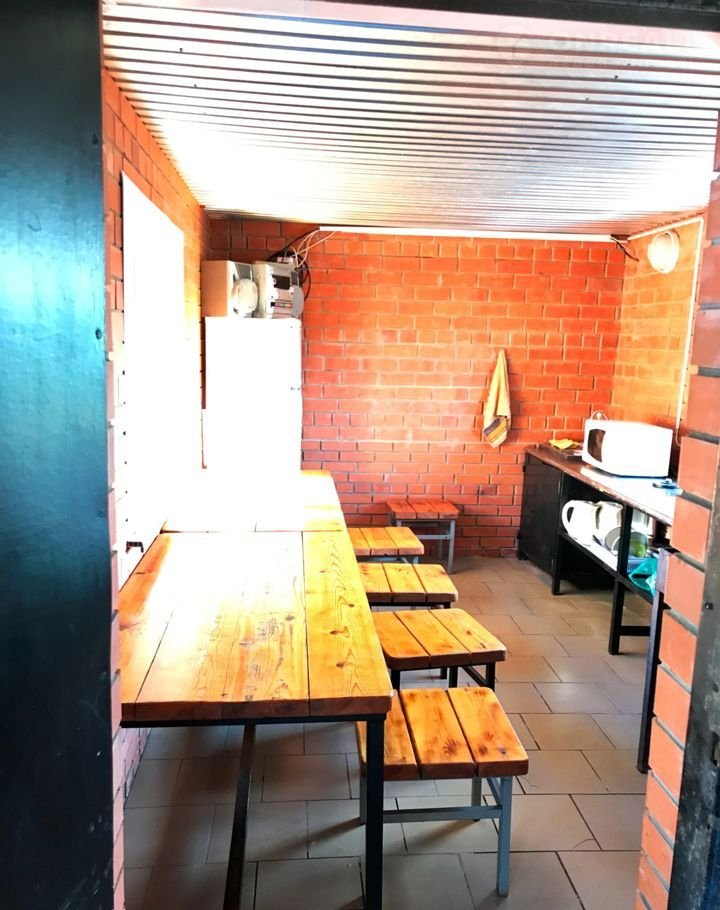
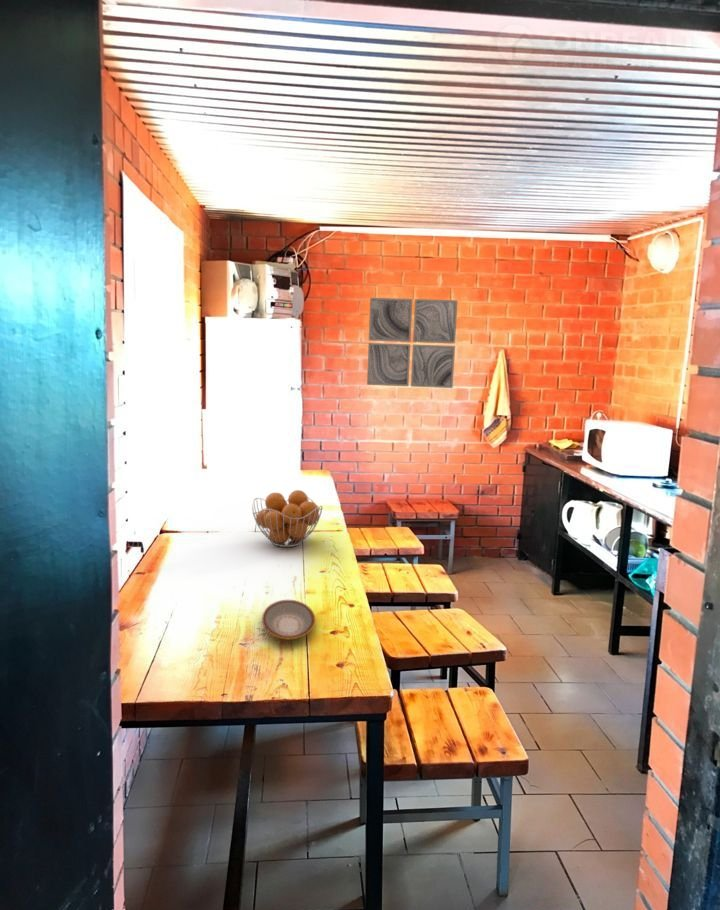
+ plate (288, 621)
+ fruit basket (287, 517)
+ wall art (410, 341)
